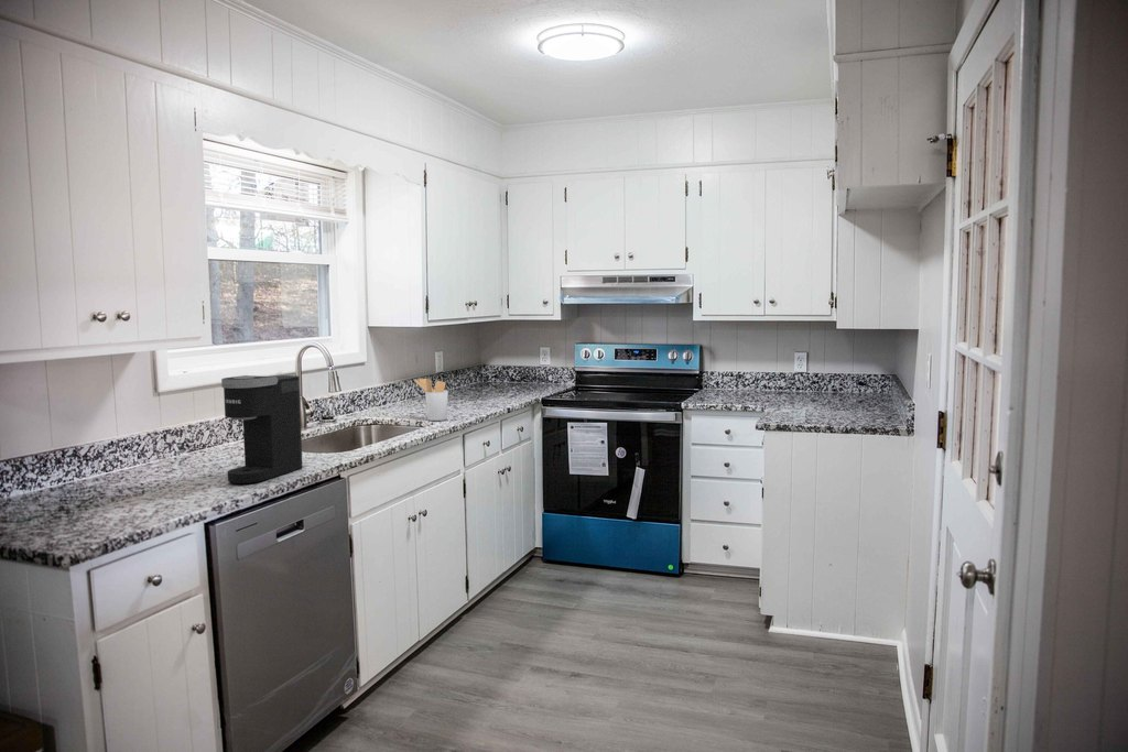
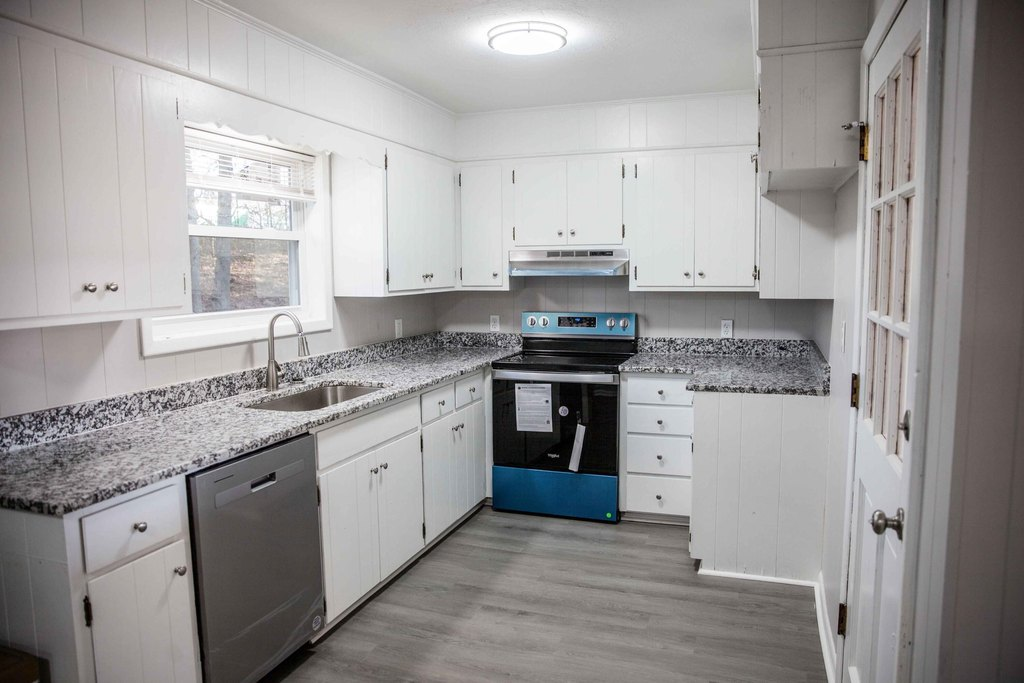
- utensil holder (432, 397)
- coffee maker (263, 425)
